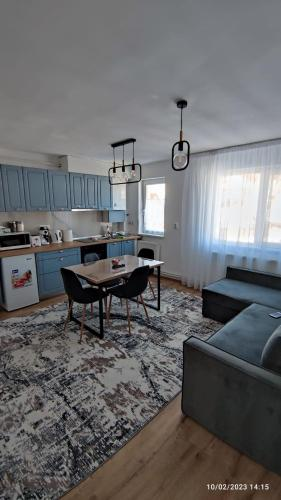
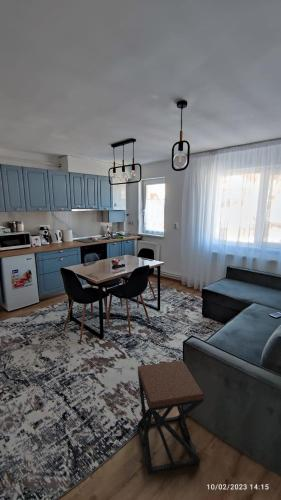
+ stool (167, 411)
